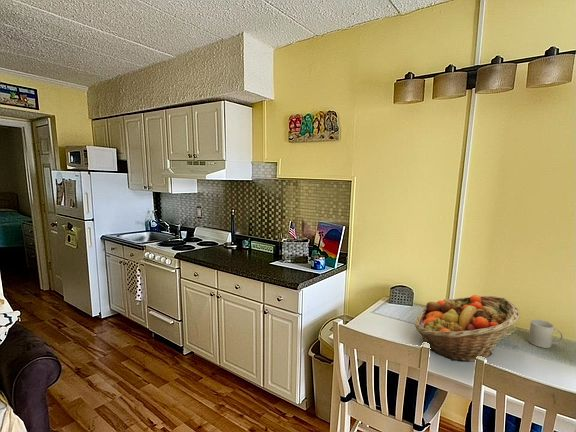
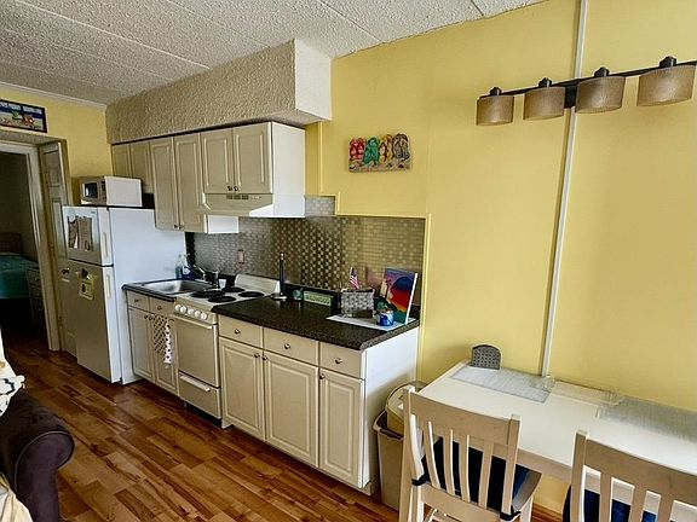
- mug (545, 334)
- fruit basket (463, 322)
